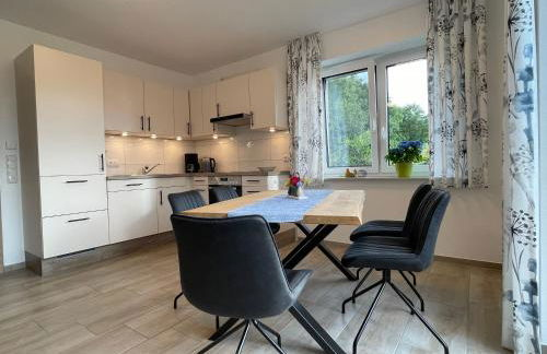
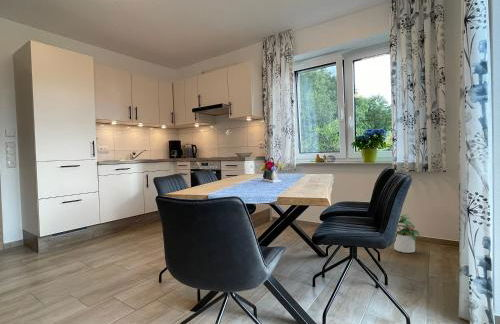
+ potted plant (401, 232)
